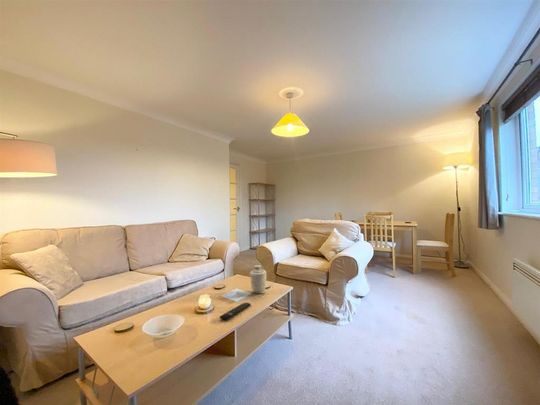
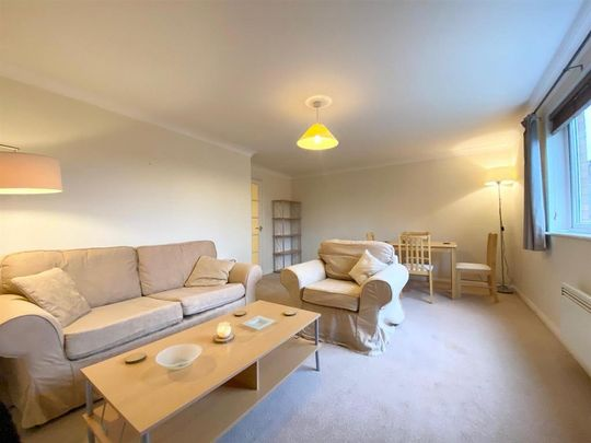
- vase (258, 278)
- remote control (236, 310)
